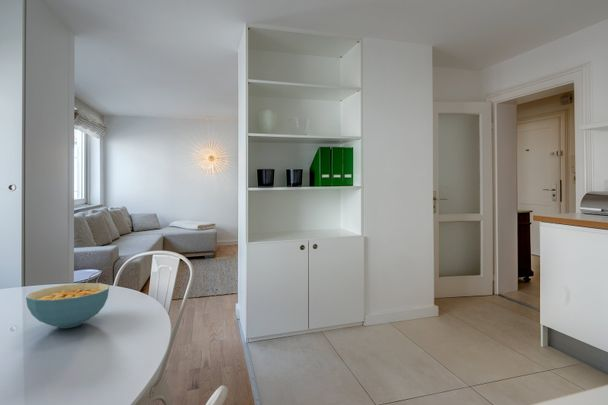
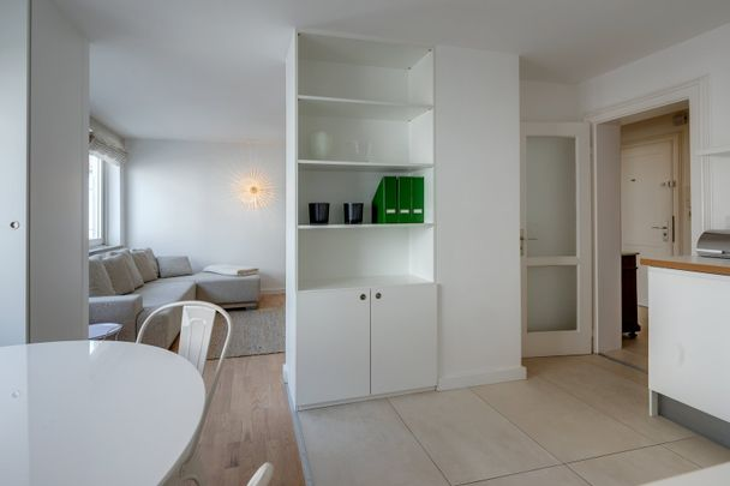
- cereal bowl (70, 307)
